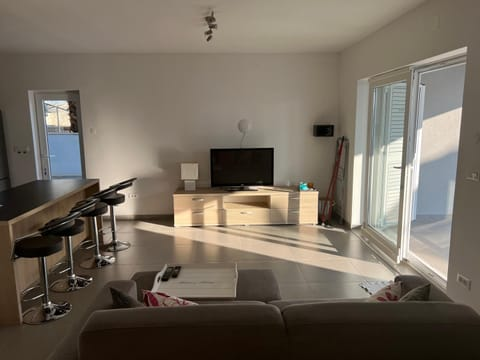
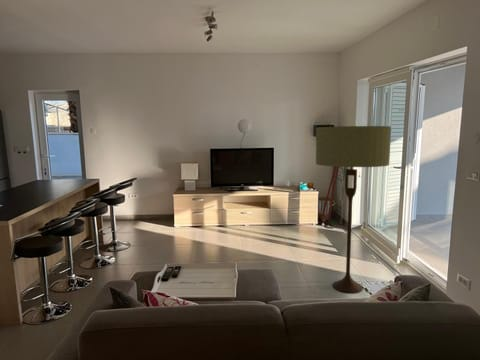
+ floor lamp (350, 208)
